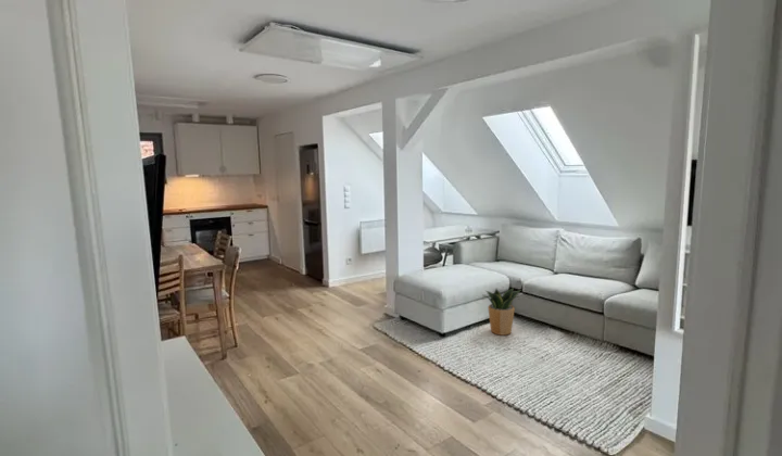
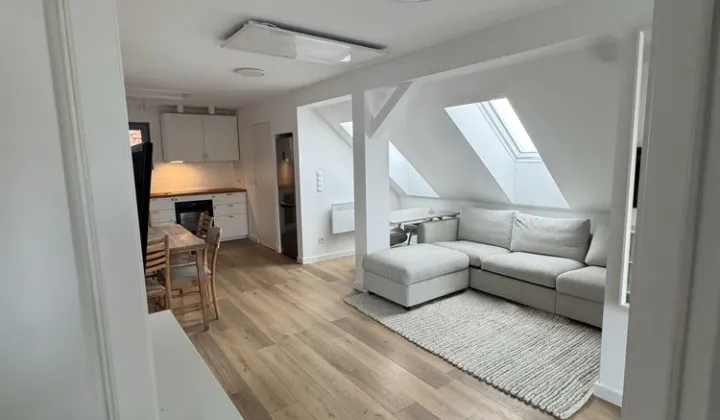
- potted plant (503, 311)
